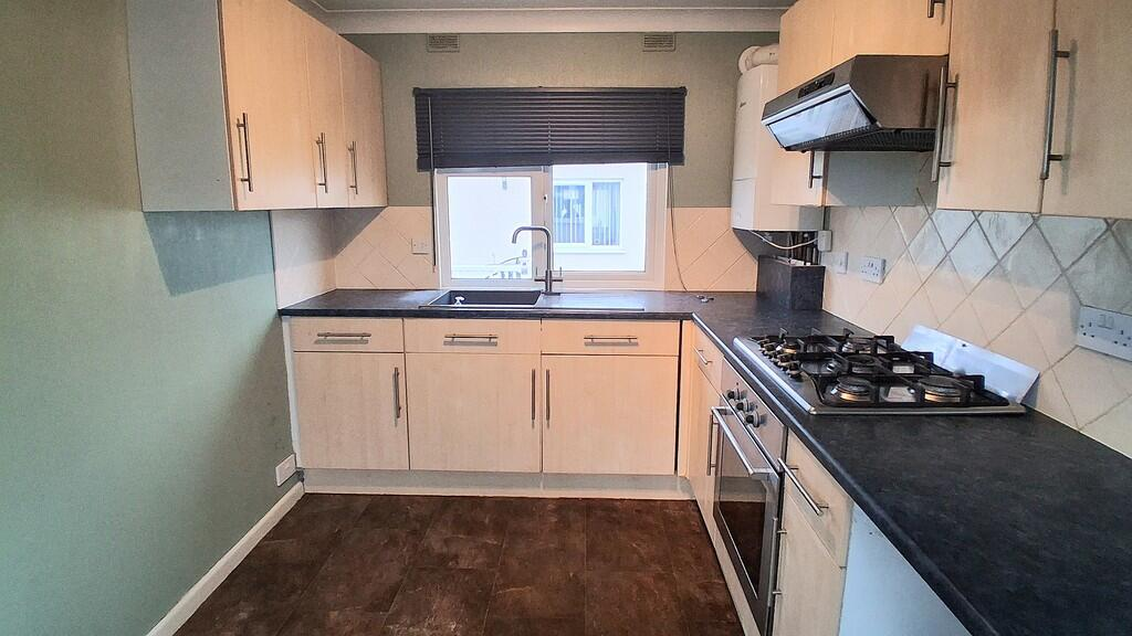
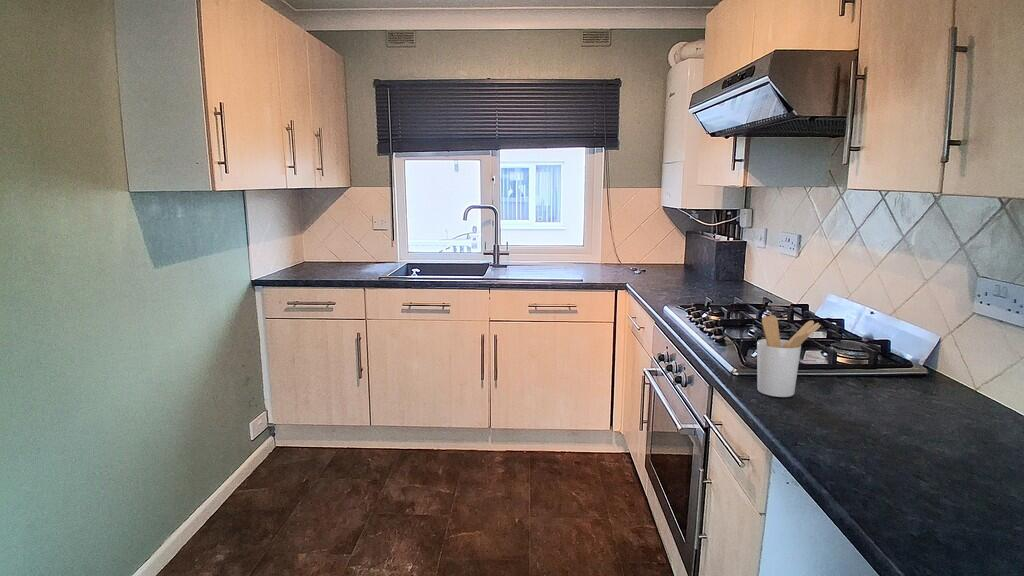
+ utensil holder (788, 355)
